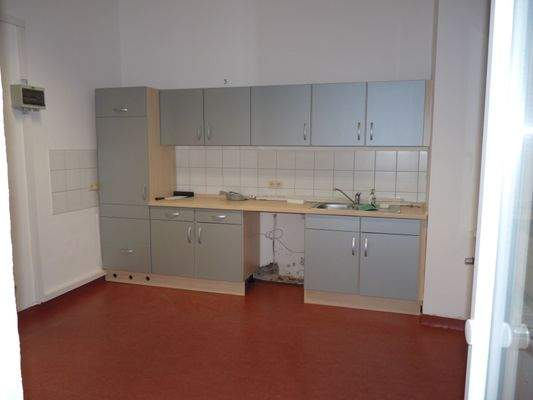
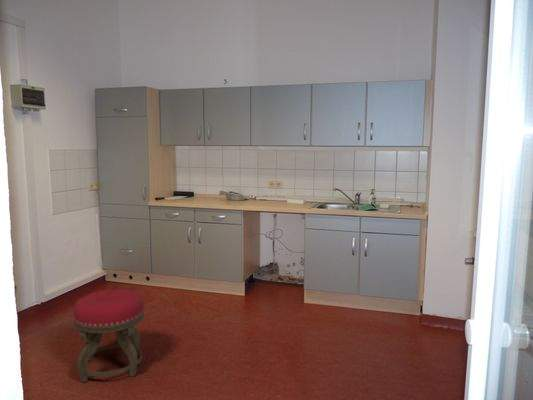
+ stool (110, 331)
